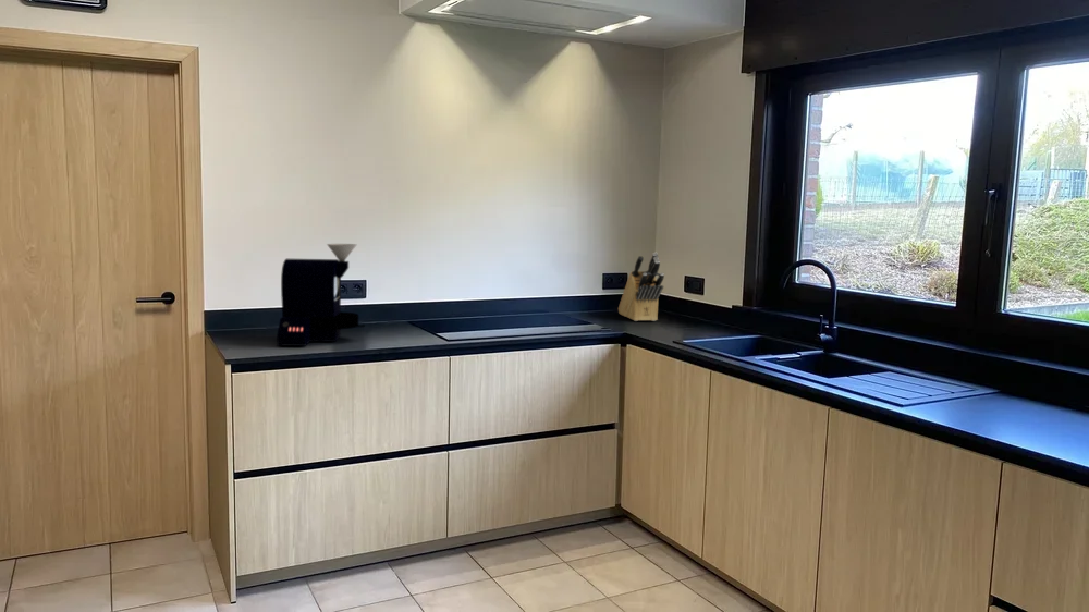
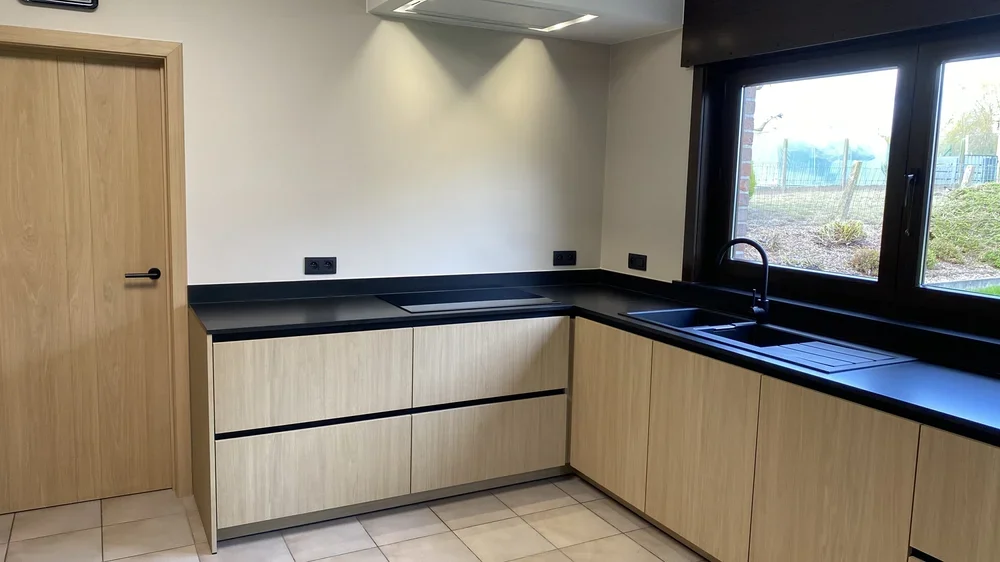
- coffee roaster (323, 292)
- knife block (640, 284)
